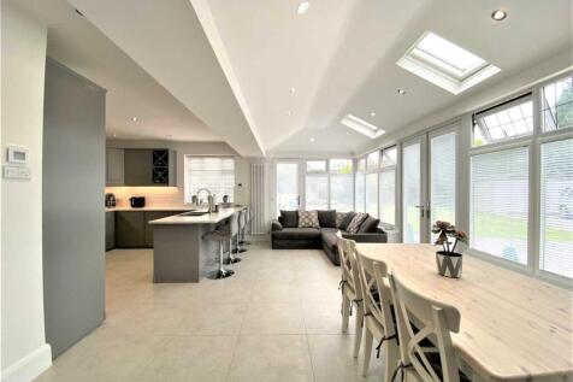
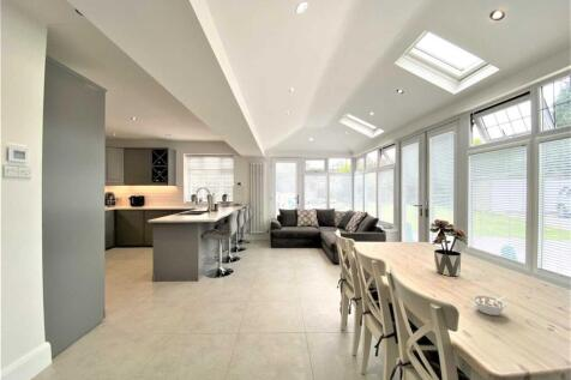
+ legume (488, 303)
